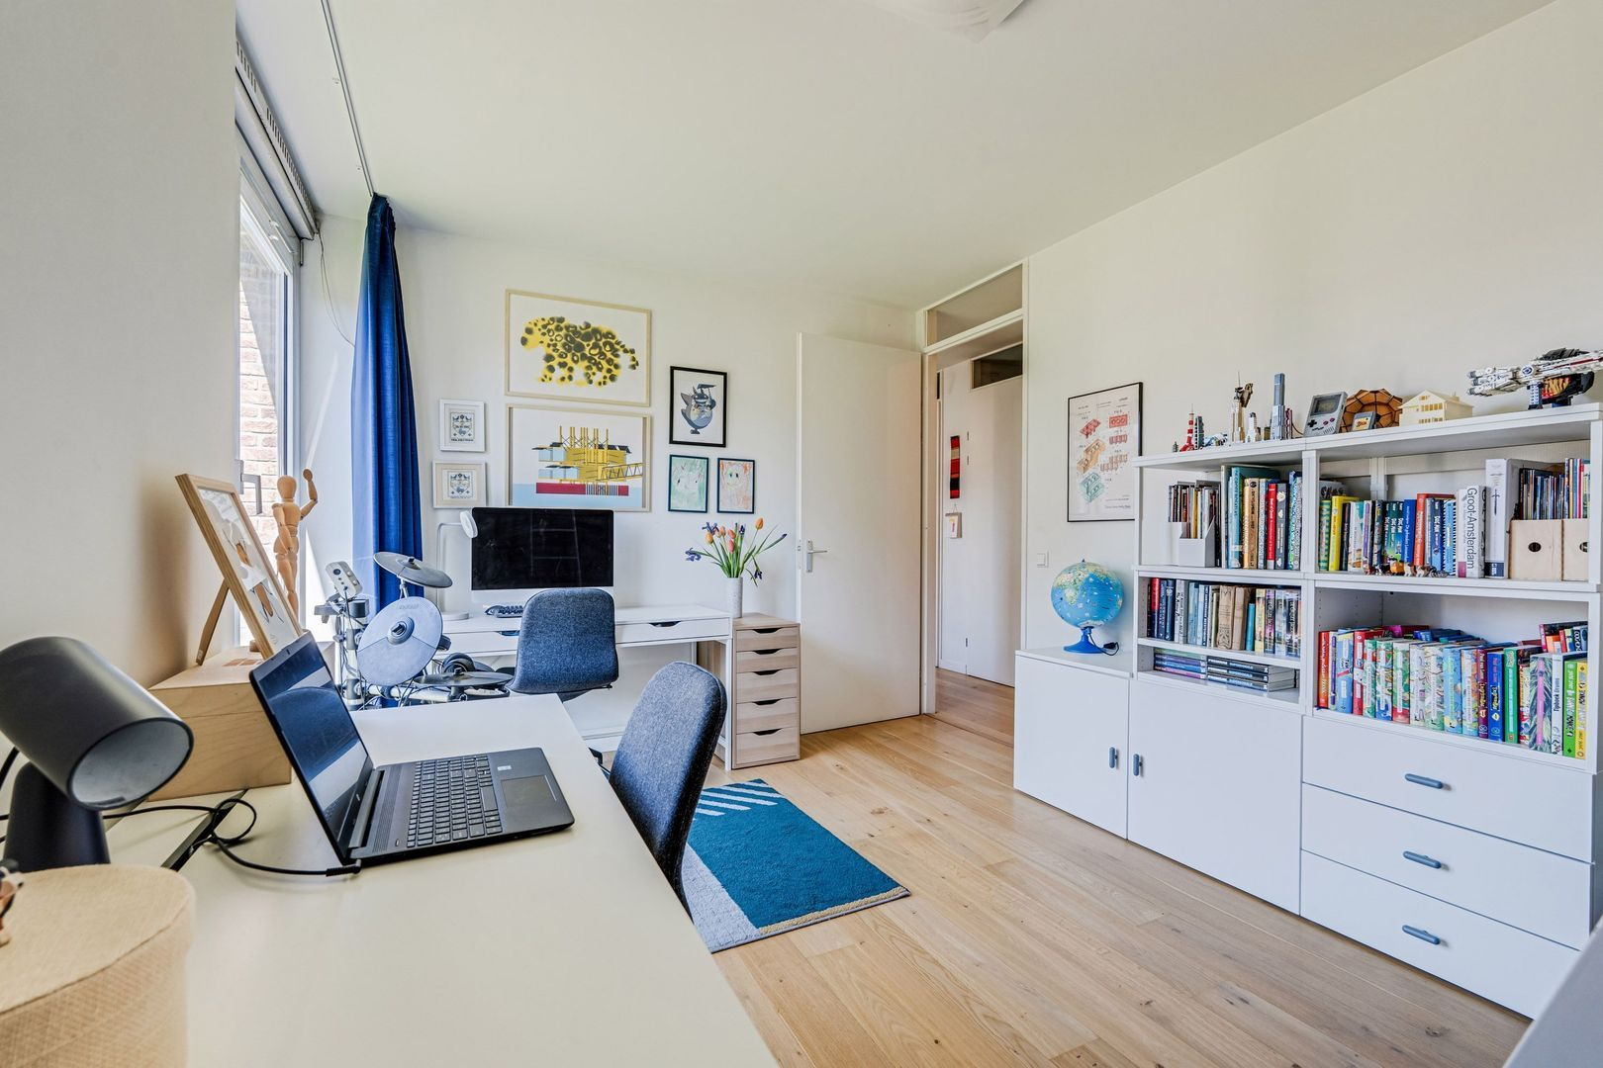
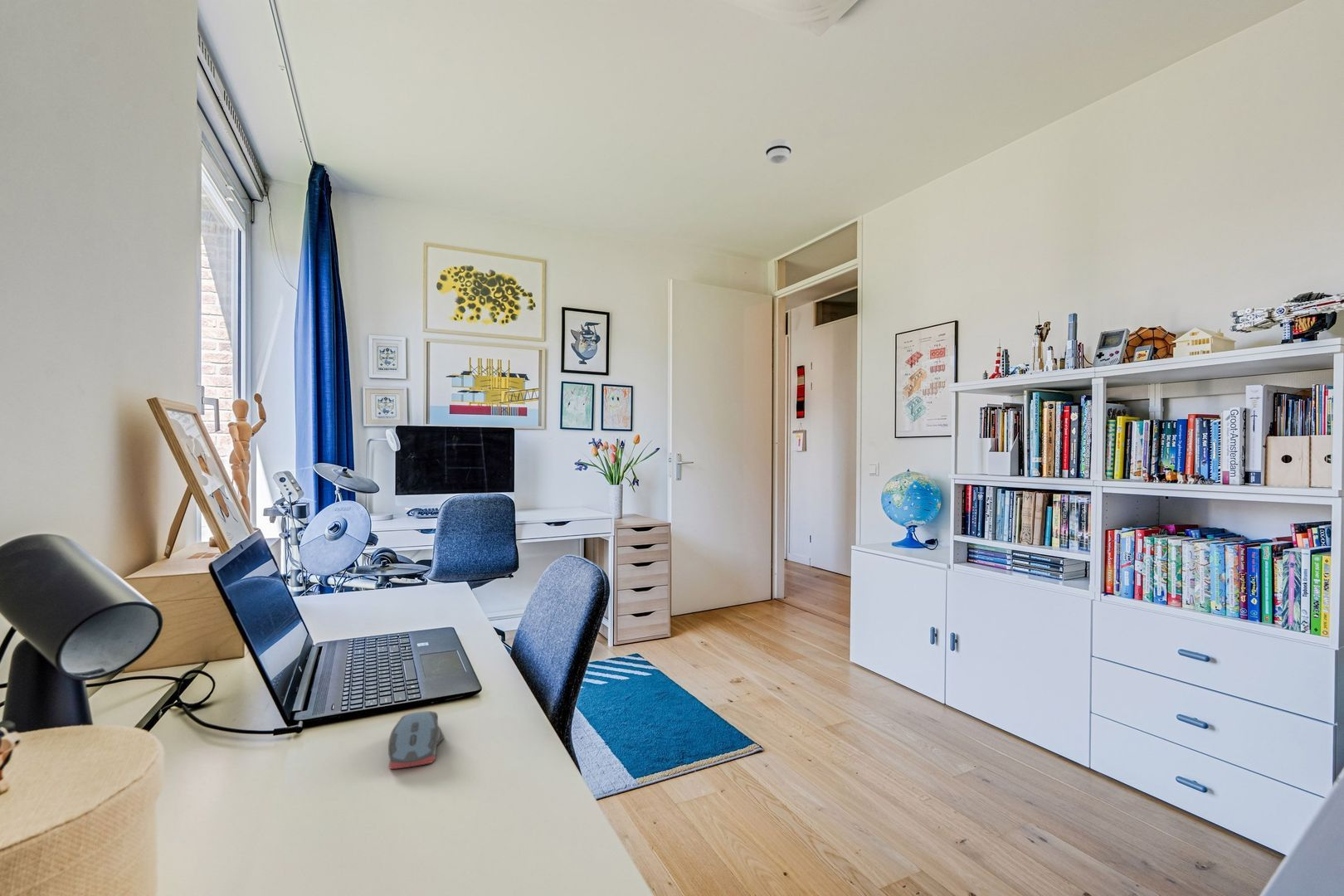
+ computer mouse (416, 733)
+ smoke detector (778, 152)
